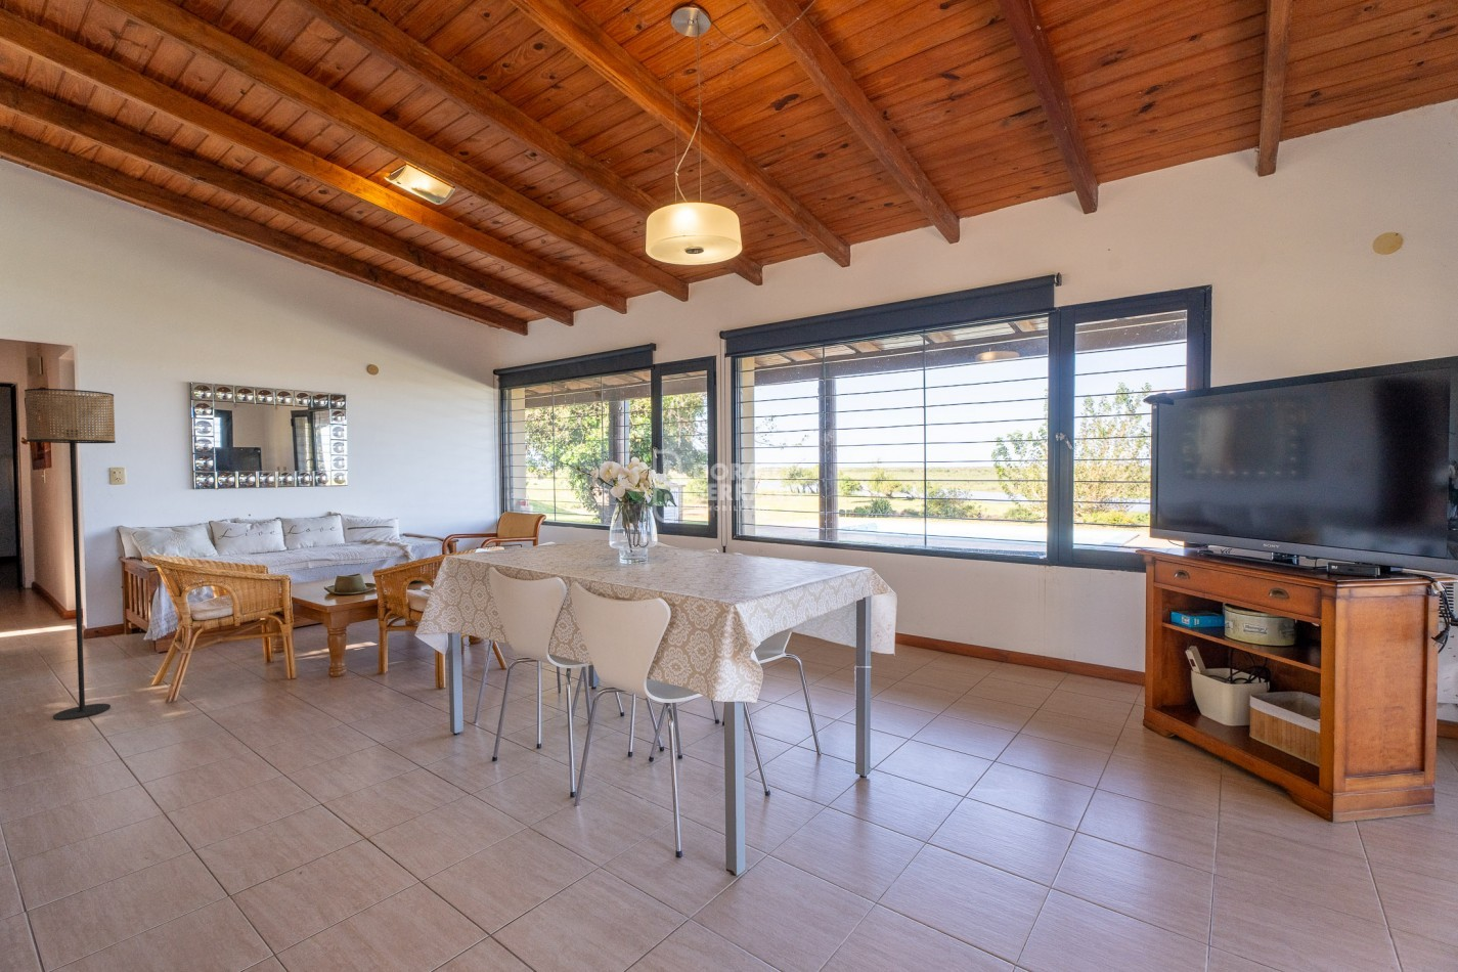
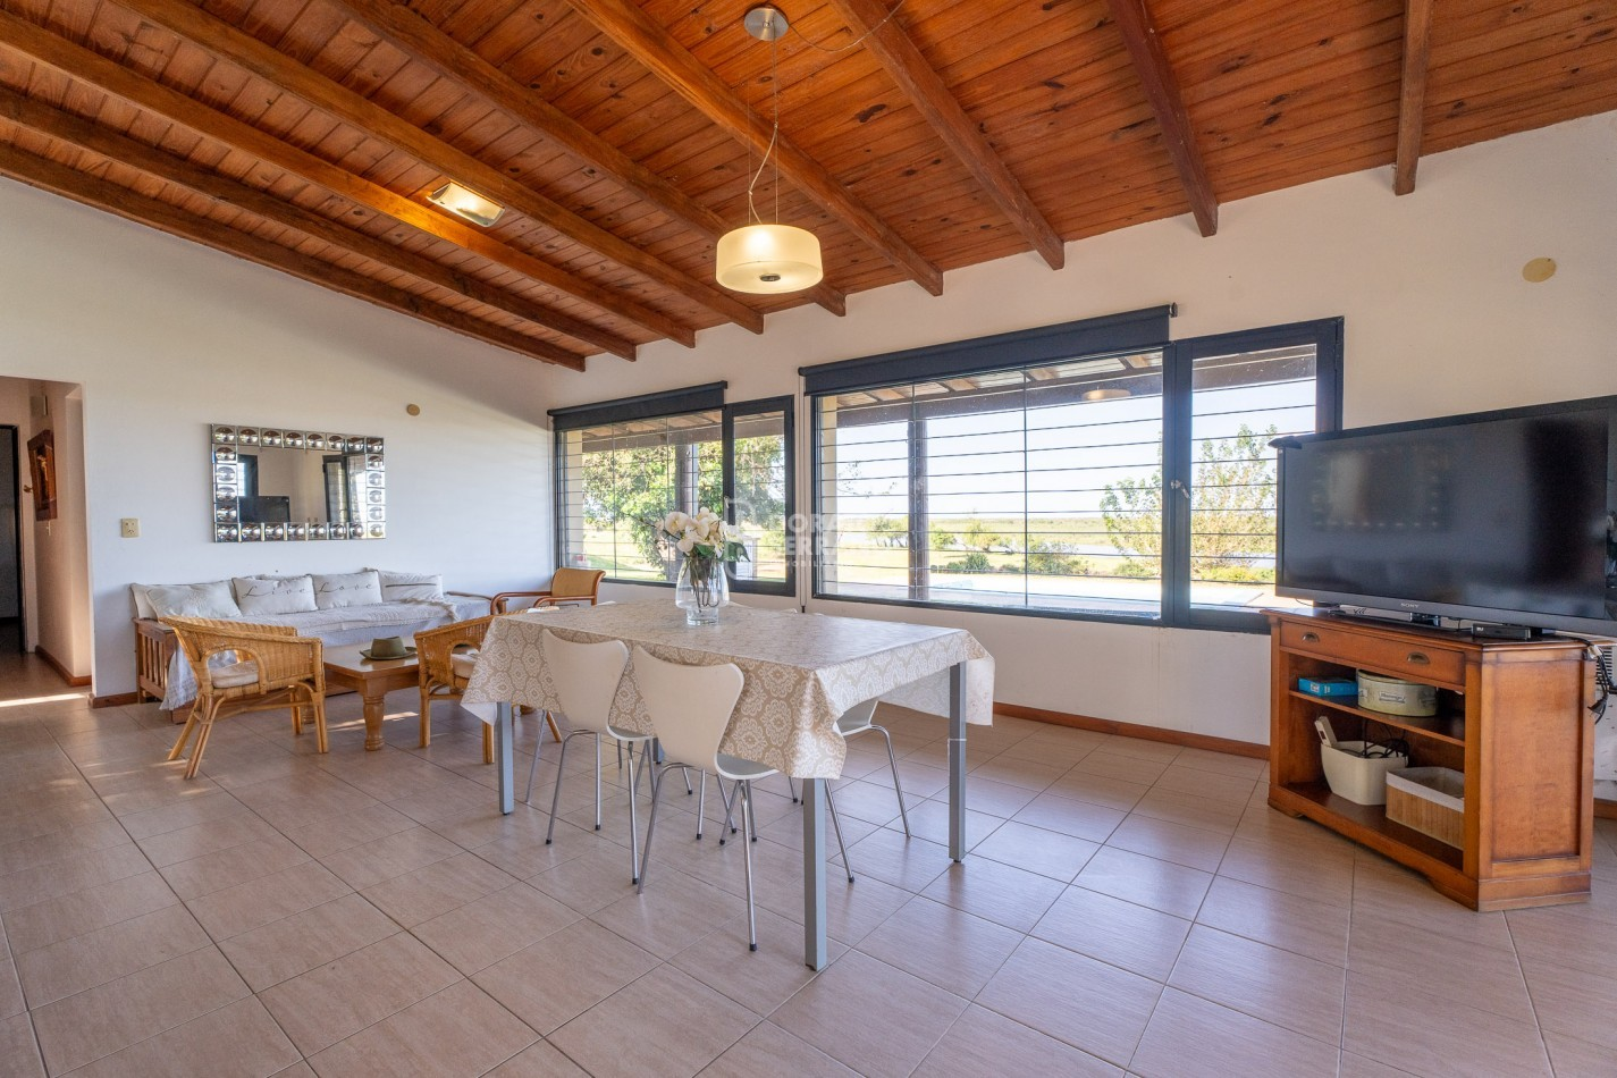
- floor lamp (76, 552)
